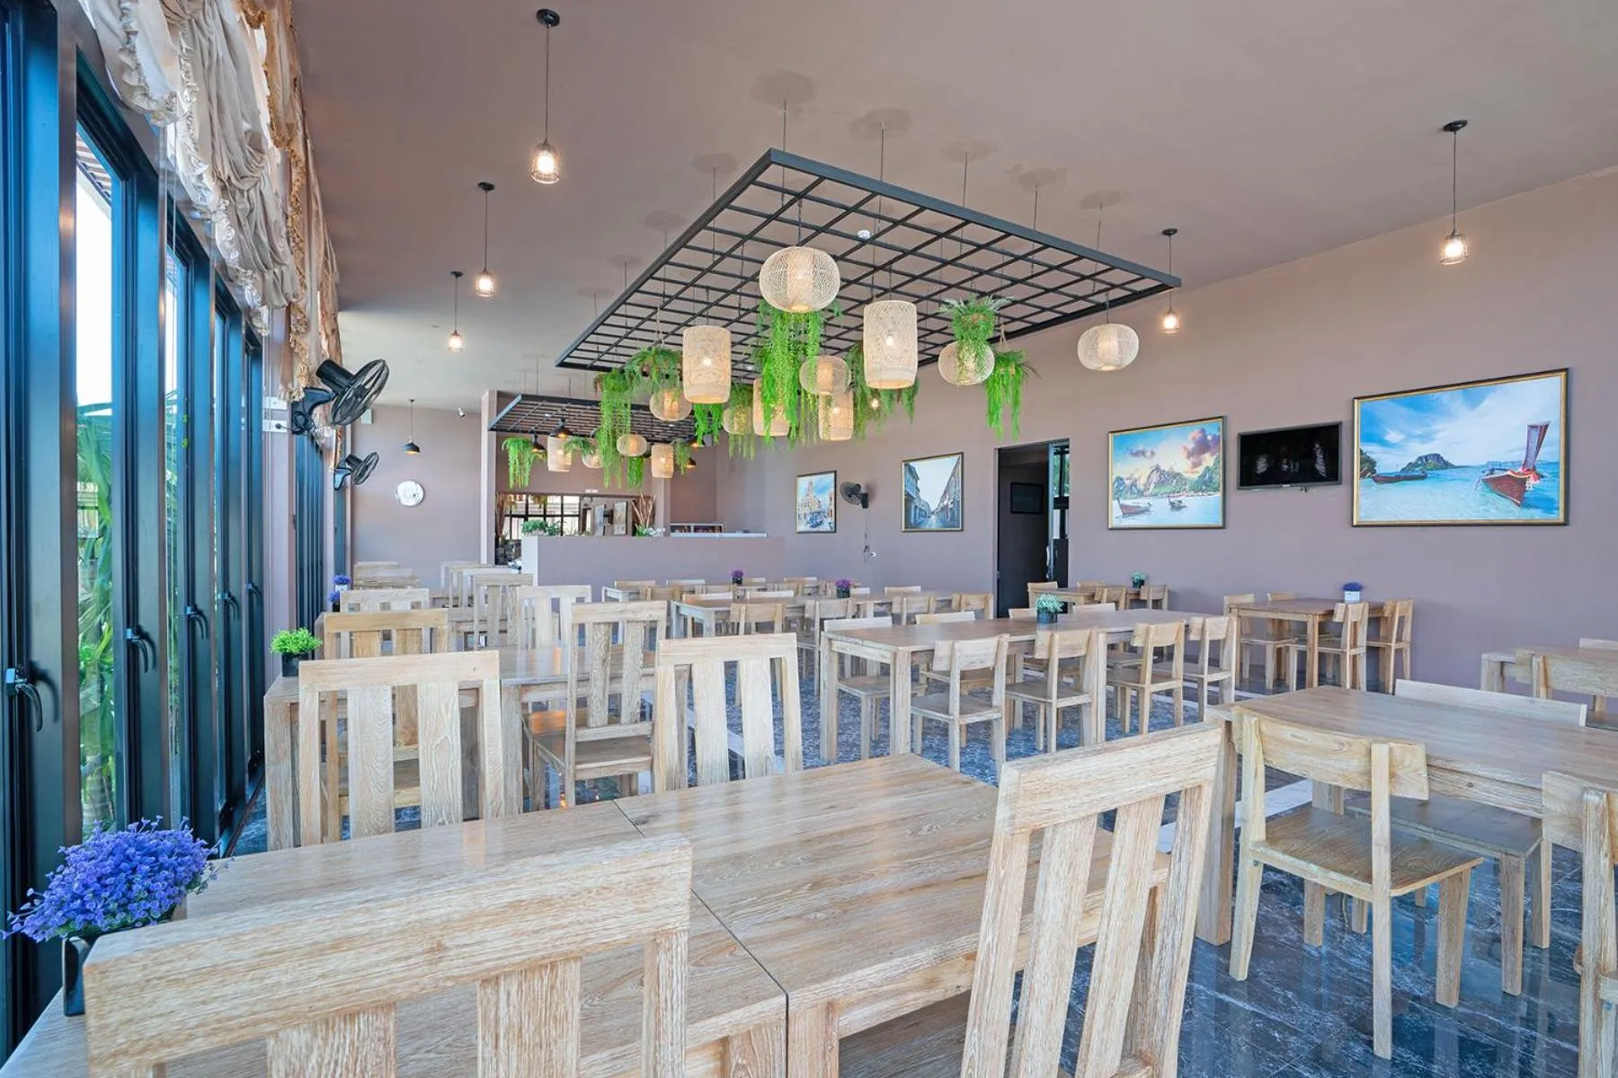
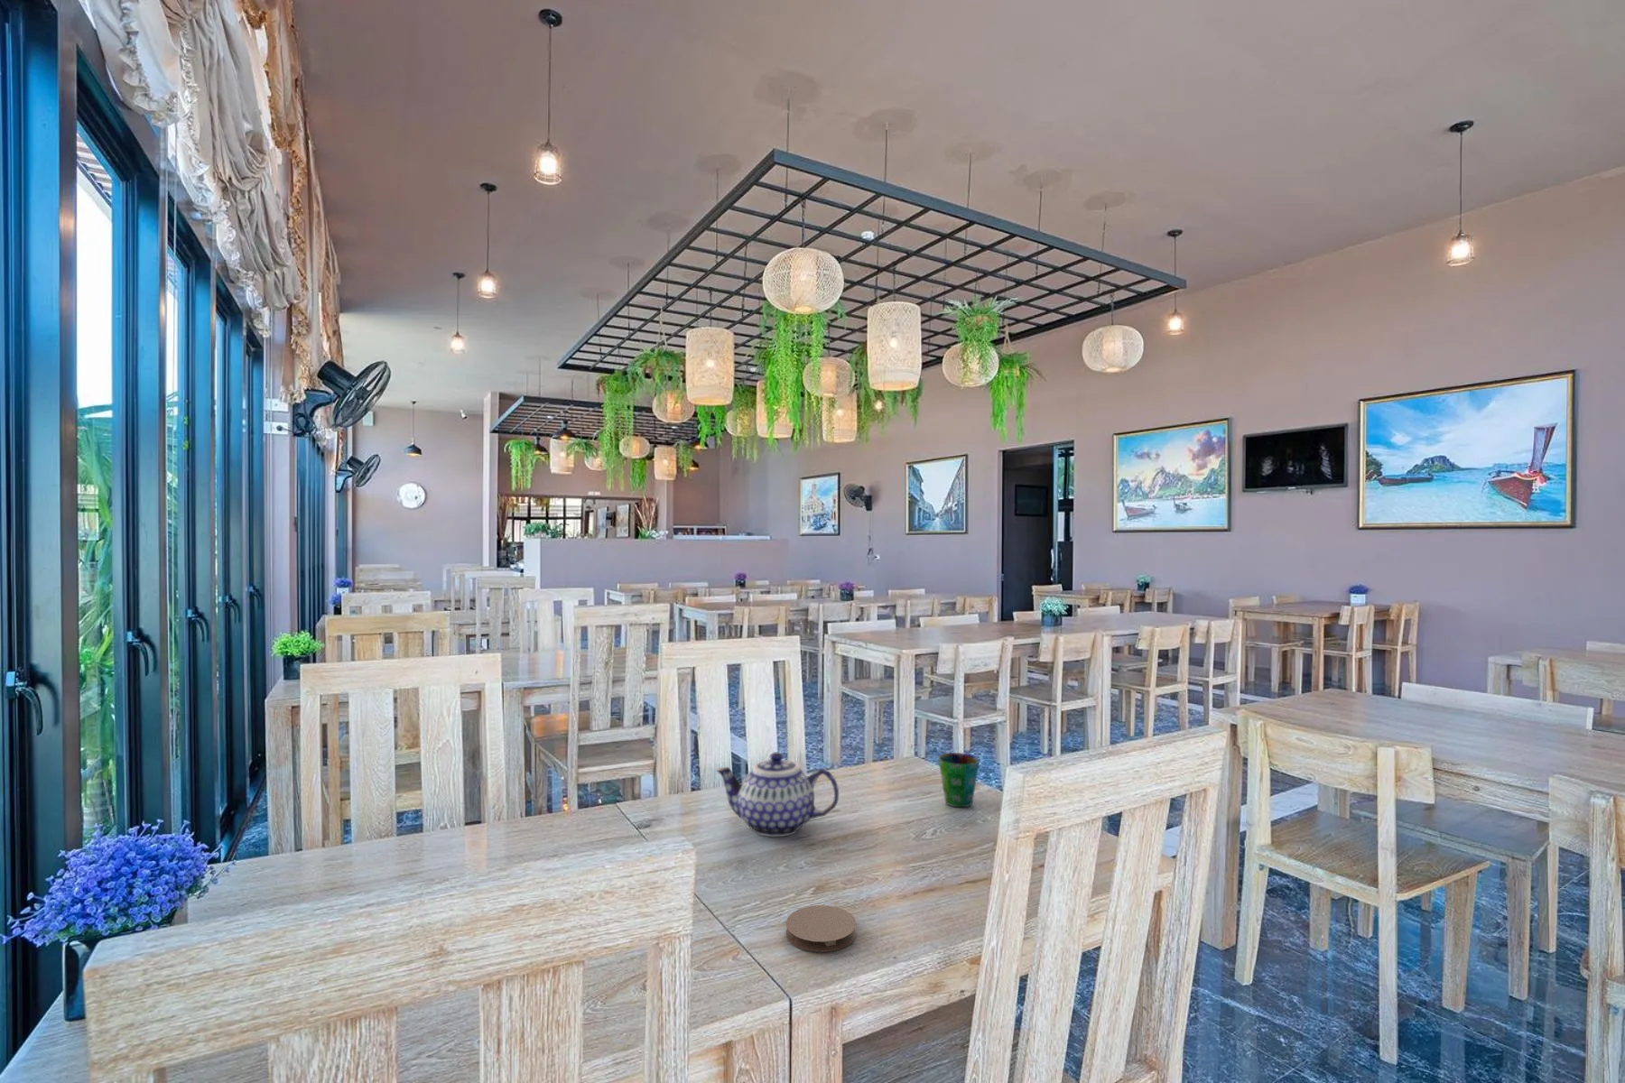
+ coaster (821, 927)
+ teapot (776, 789)
+ cup (958, 778)
